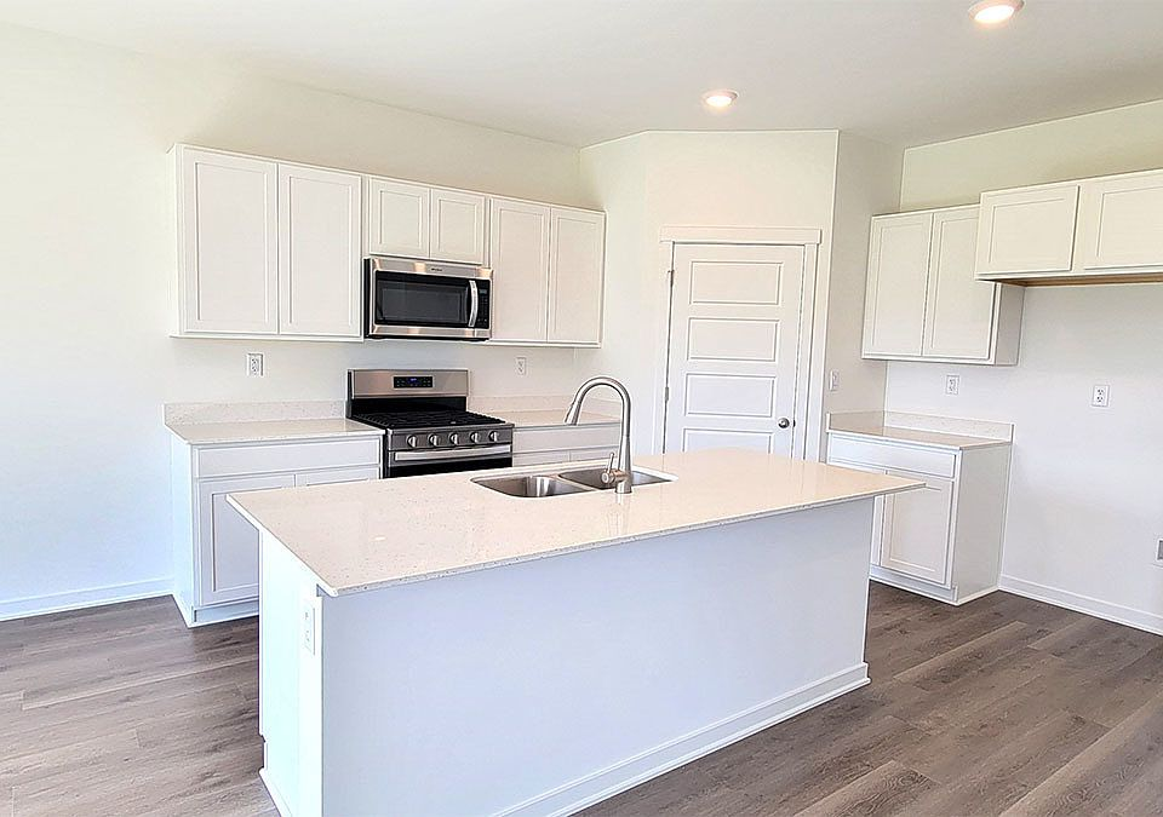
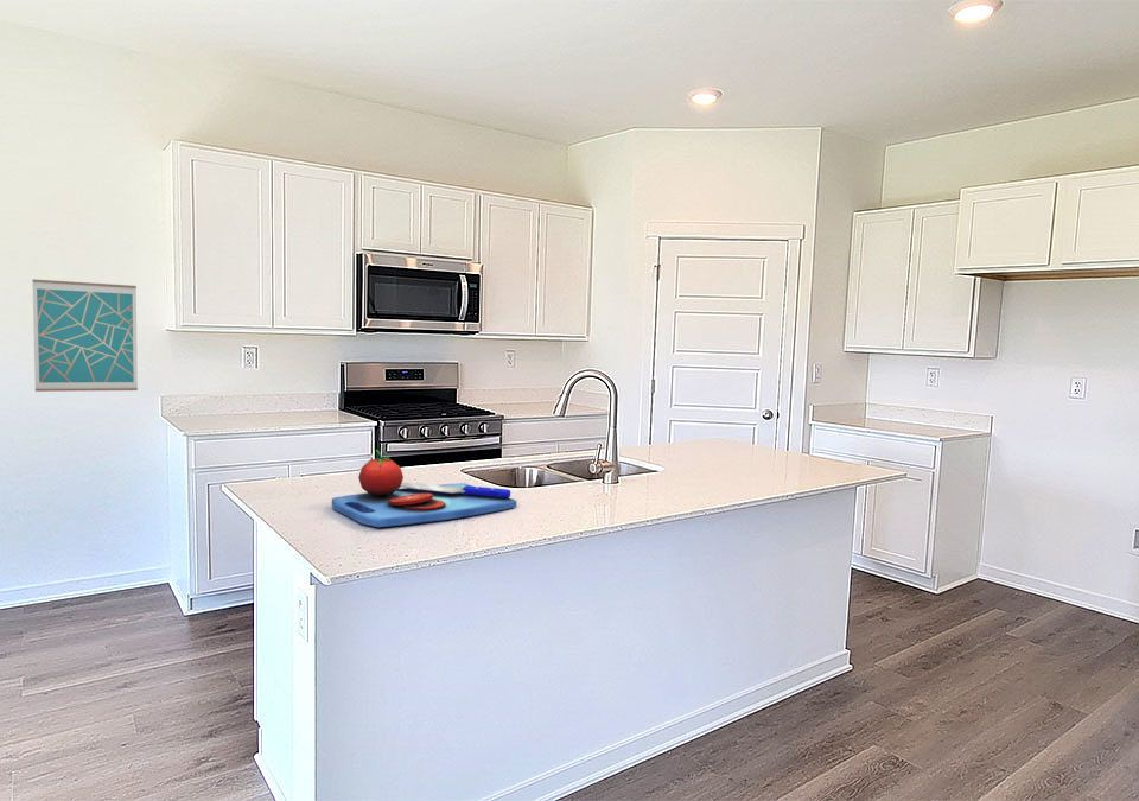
+ wall art (87, 337)
+ chopping board (418, 483)
